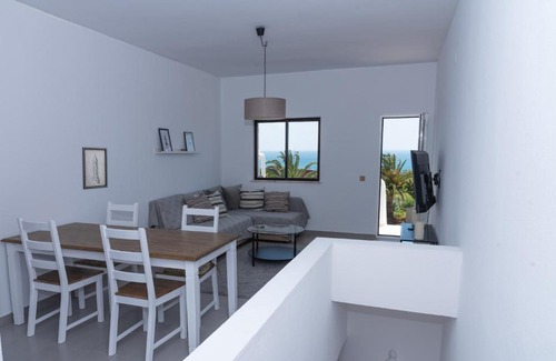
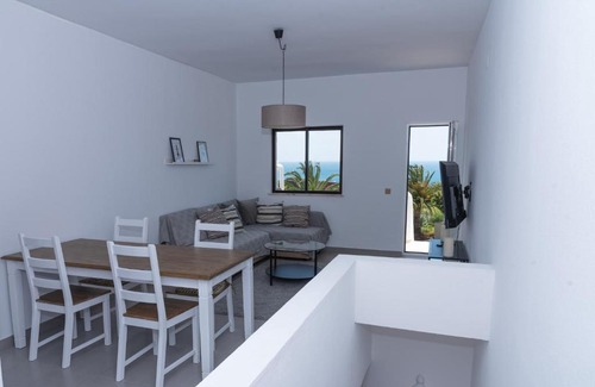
- wall art (95, 168)
